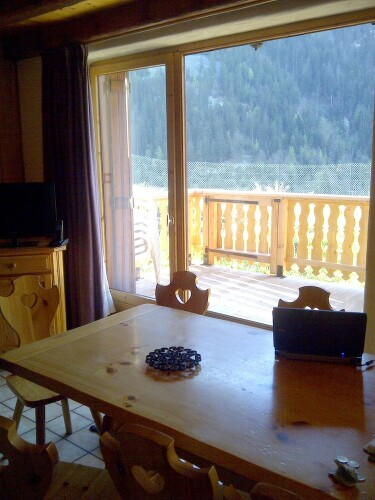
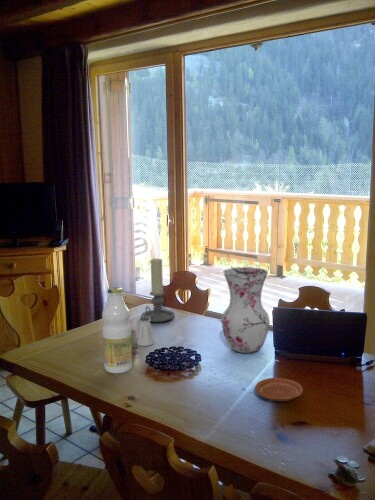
+ bottle (116, 329)
+ plate (278, 392)
+ vase (245, 311)
+ candle holder (155, 288)
+ saltshaker (145, 330)
